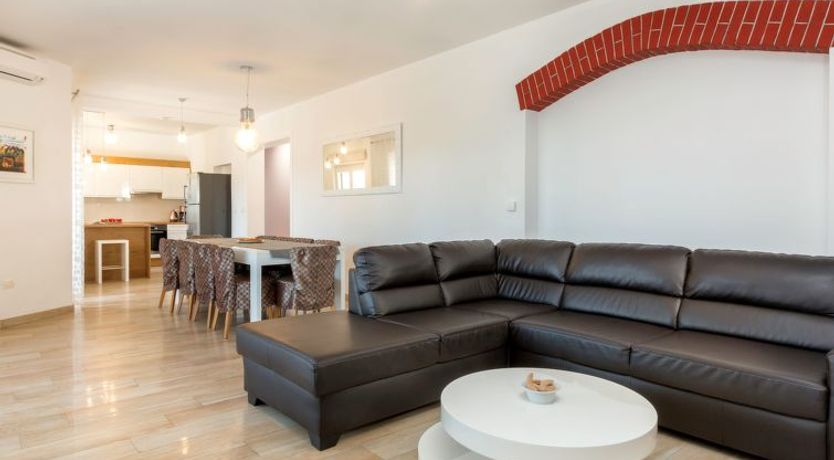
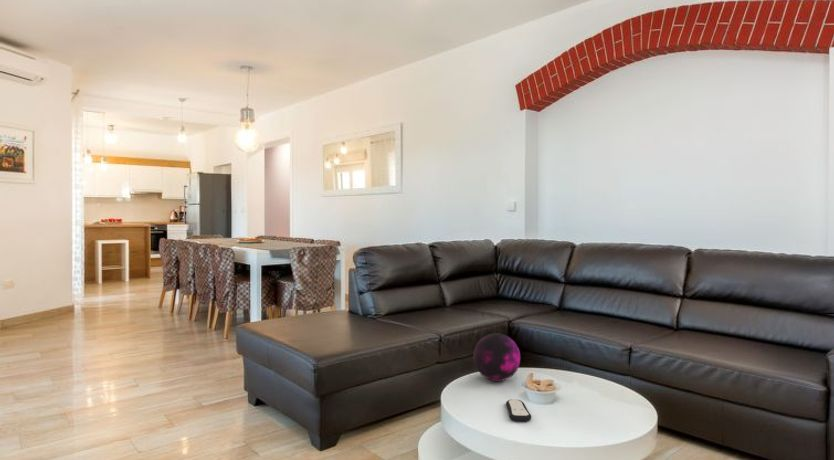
+ remote control (517, 409)
+ decorative orb (496, 356)
